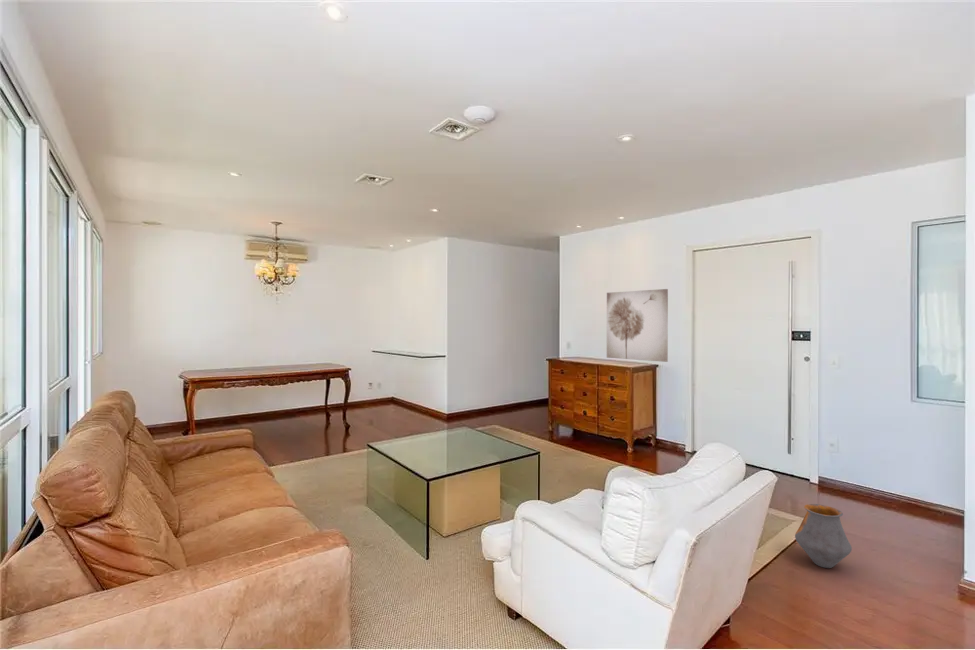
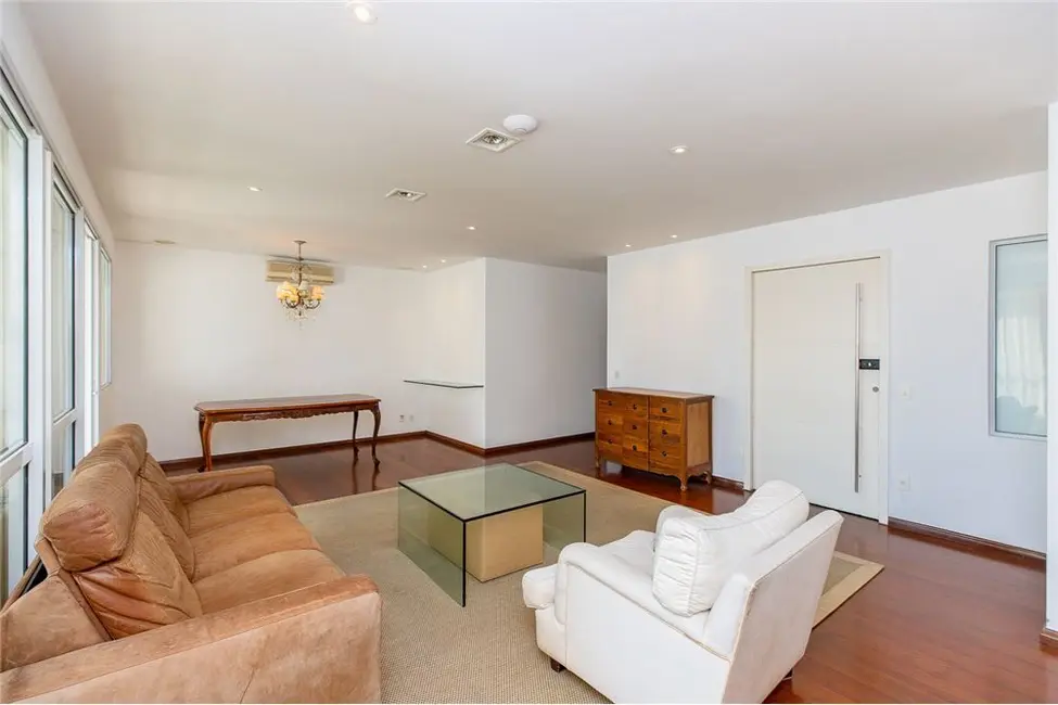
- vase (822, 536)
- wall art (635, 325)
